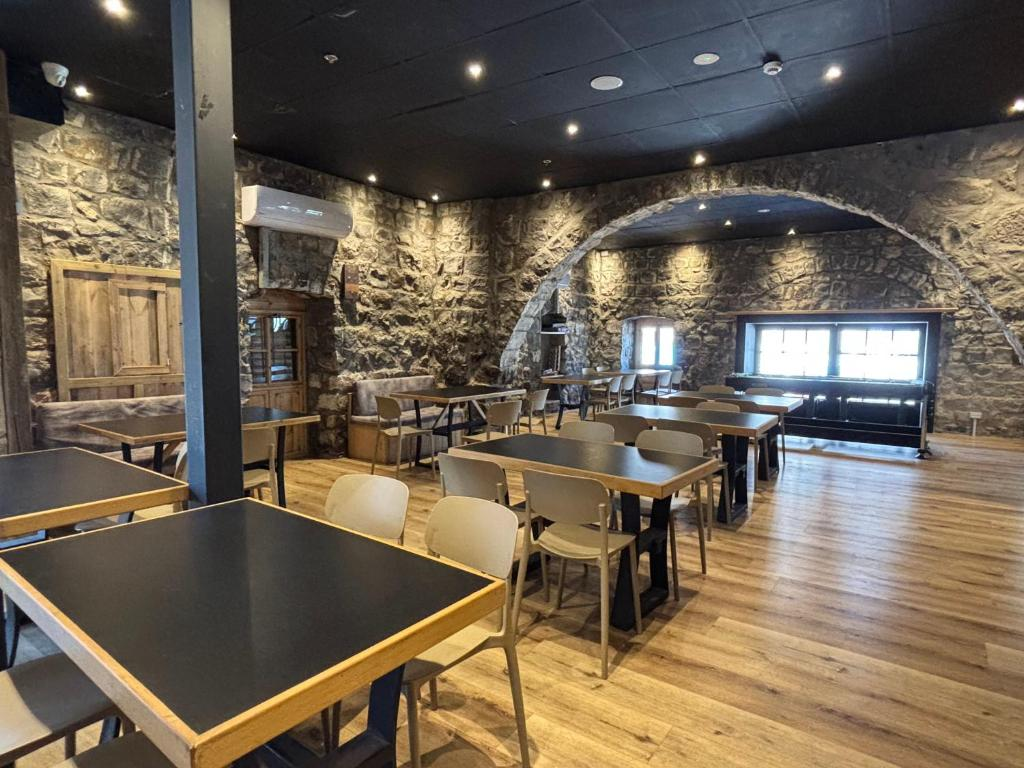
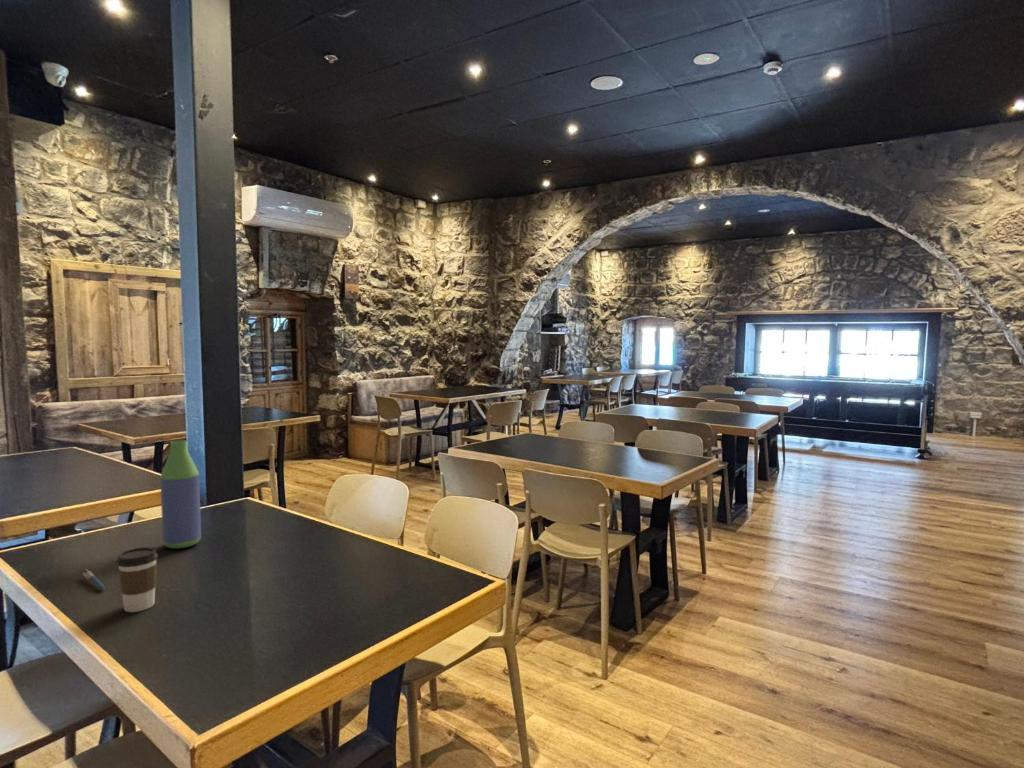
+ pen (93, 579)
+ coffee cup (138, 579)
+ bottle (180, 493)
